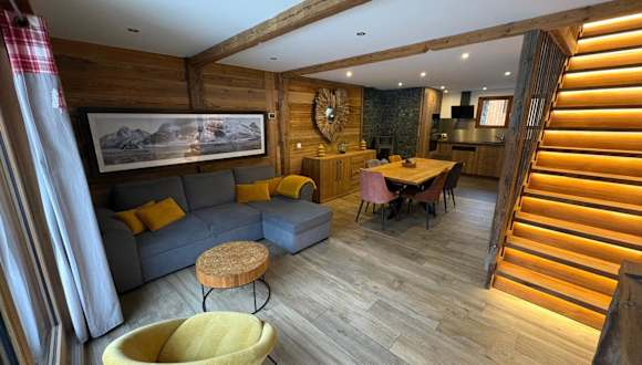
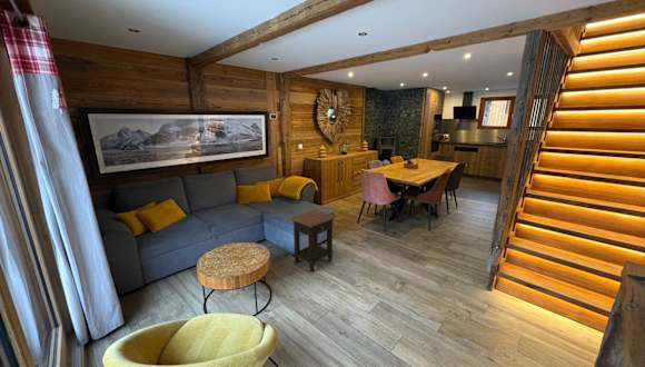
+ side table (312, 239)
